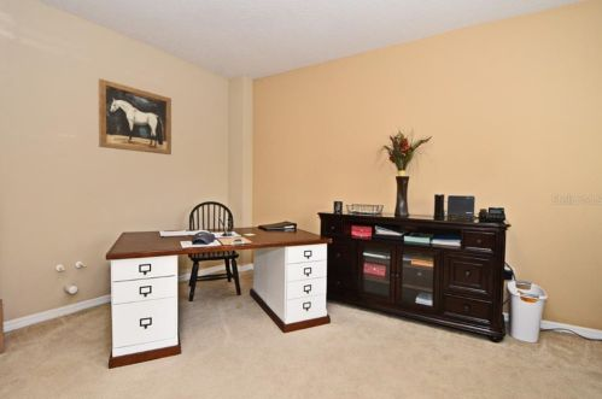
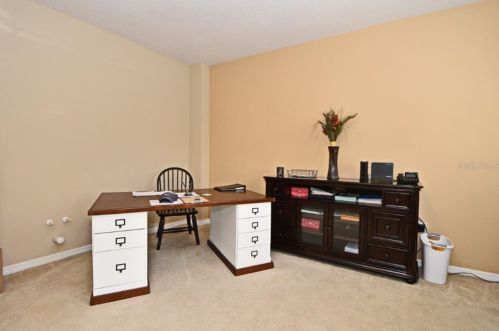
- wall art (138, 119)
